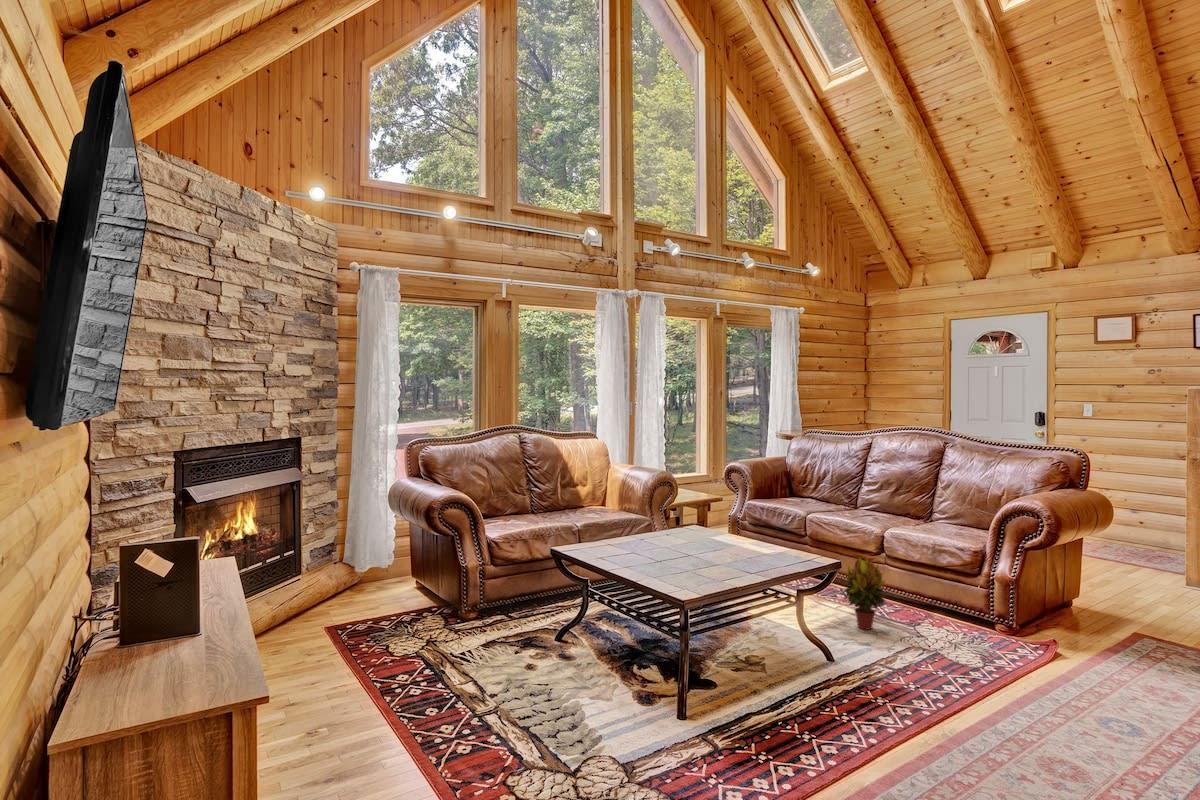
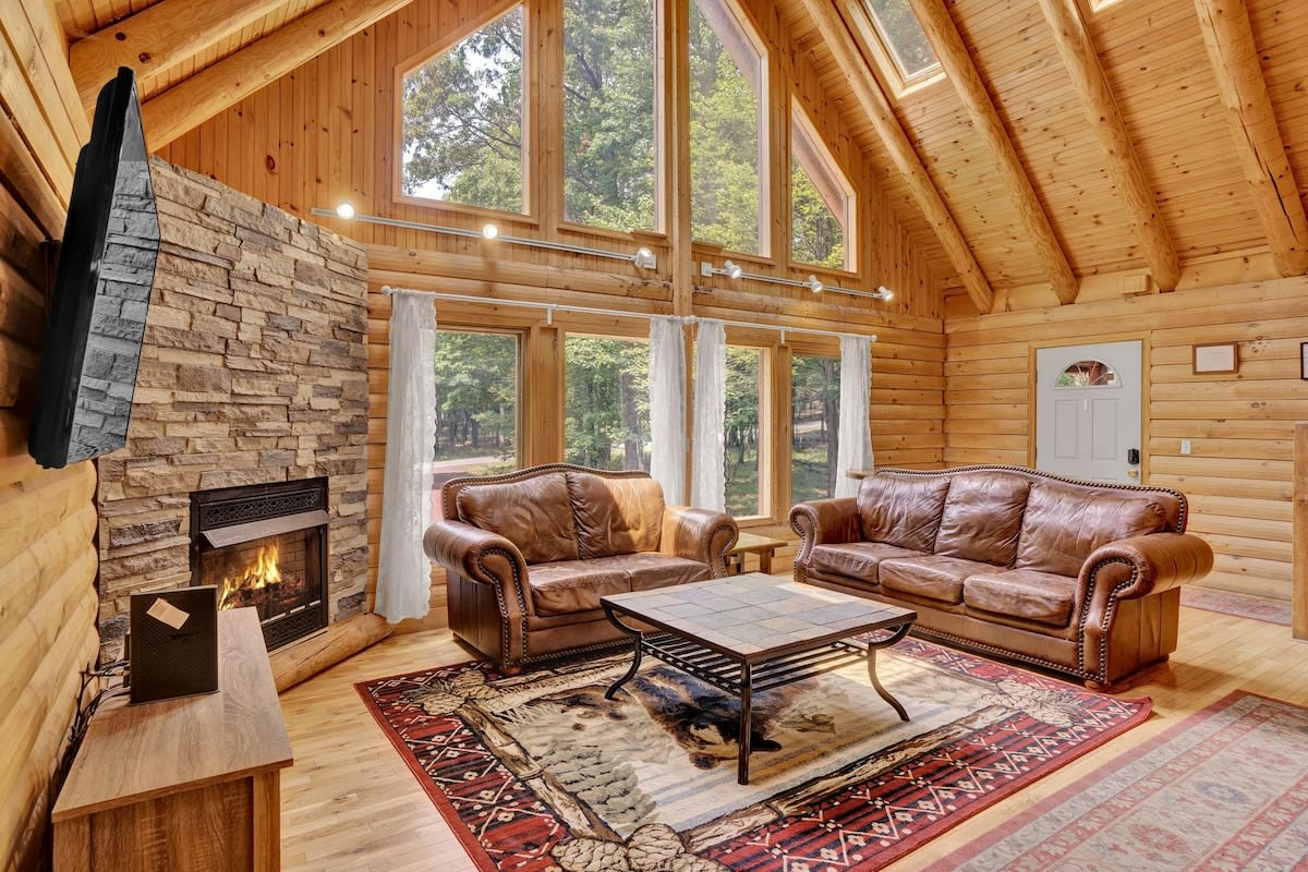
- potted plant (863, 592)
